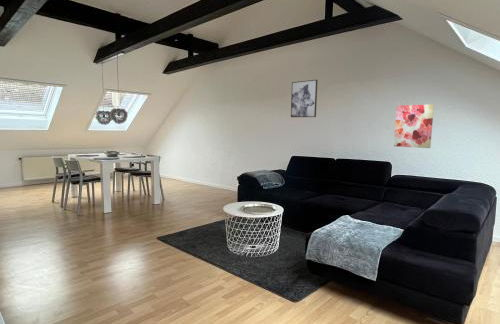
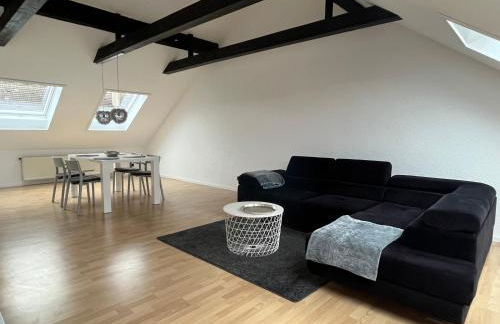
- wall art (413, 126)
- wall art (303, 99)
